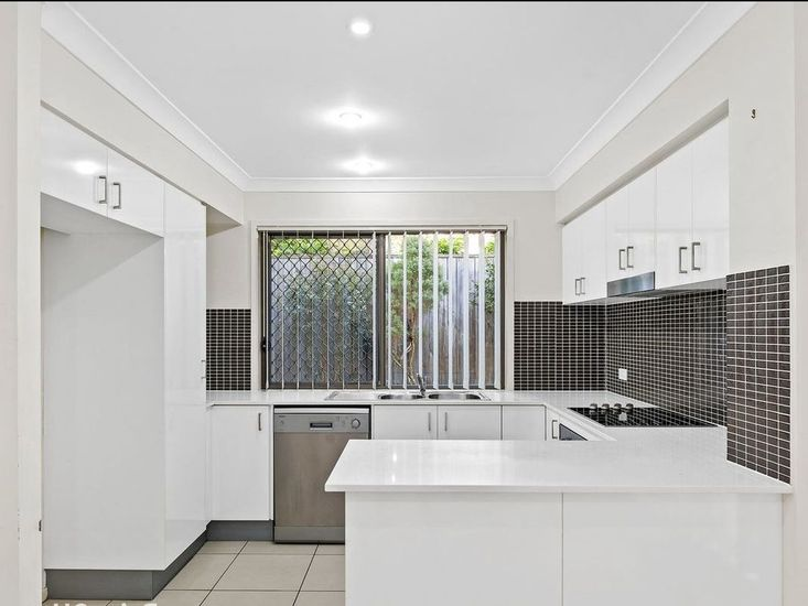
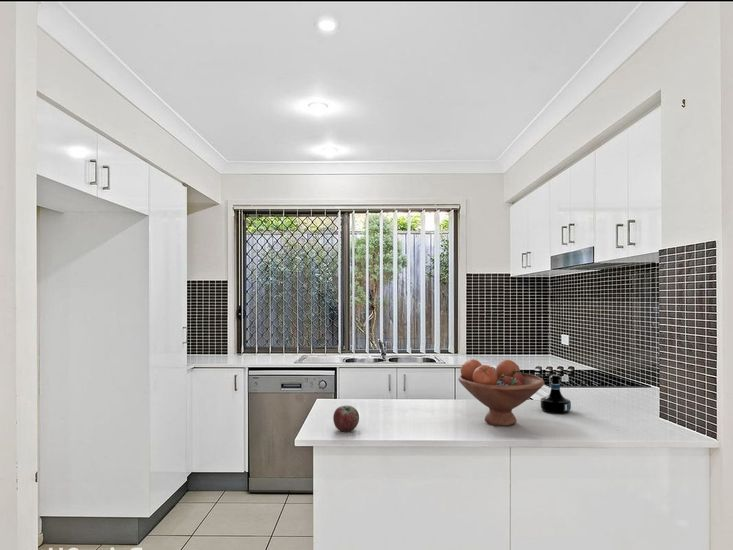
+ apple (346, 418)
+ tequila bottle (555, 393)
+ fruit bowl (500, 391)
